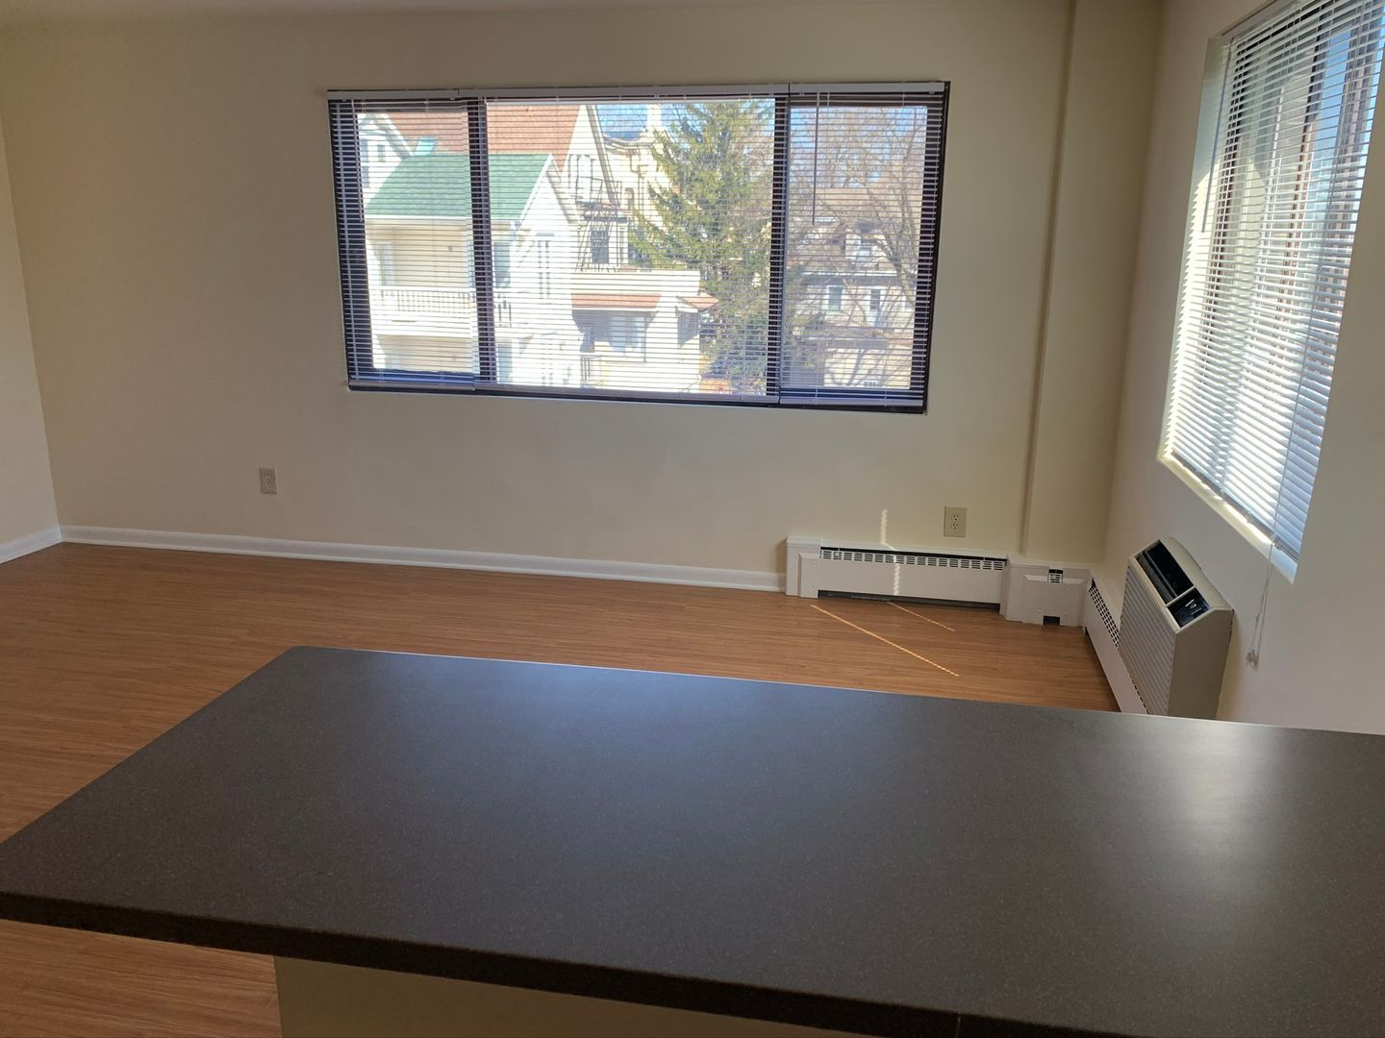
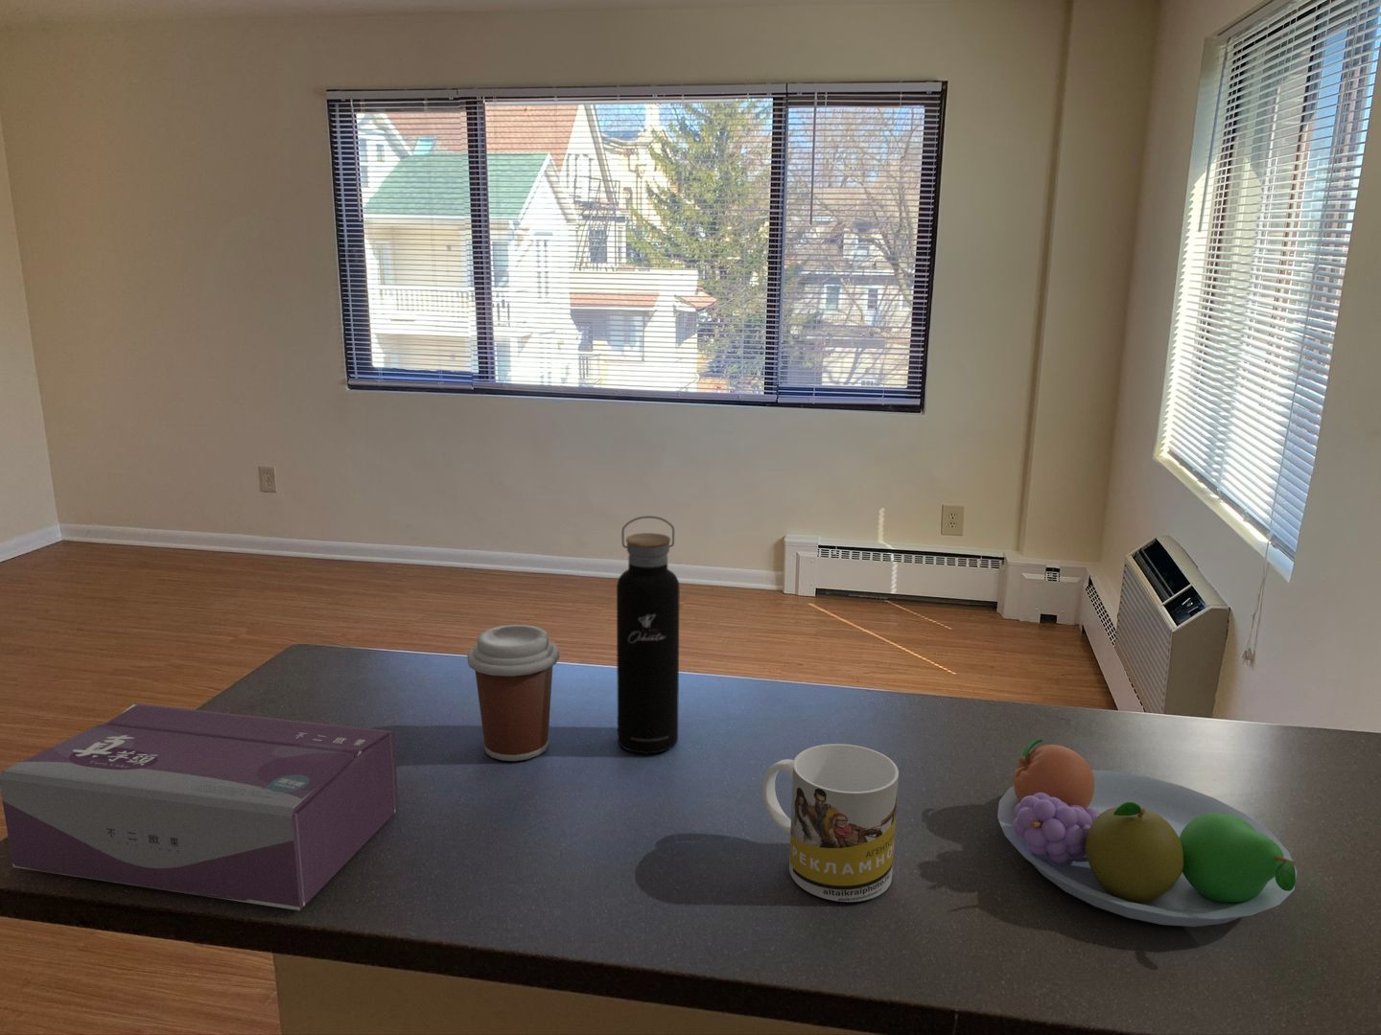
+ water bottle (647, 631)
+ tissue box (212, 791)
+ mug (825, 811)
+ coffee cup (514, 691)
+ fruit bowl (1147, 815)
